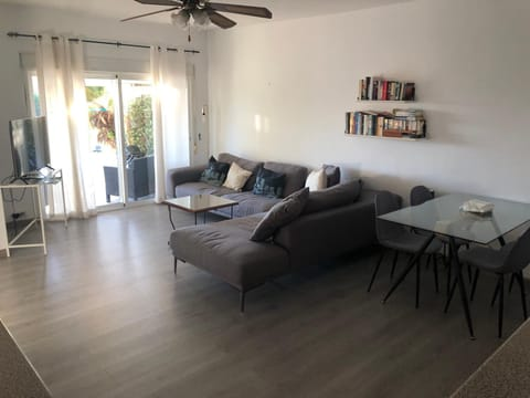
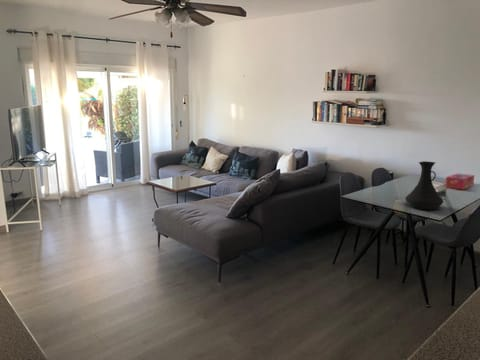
+ tissue box (459, 181)
+ vase (425, 184)
